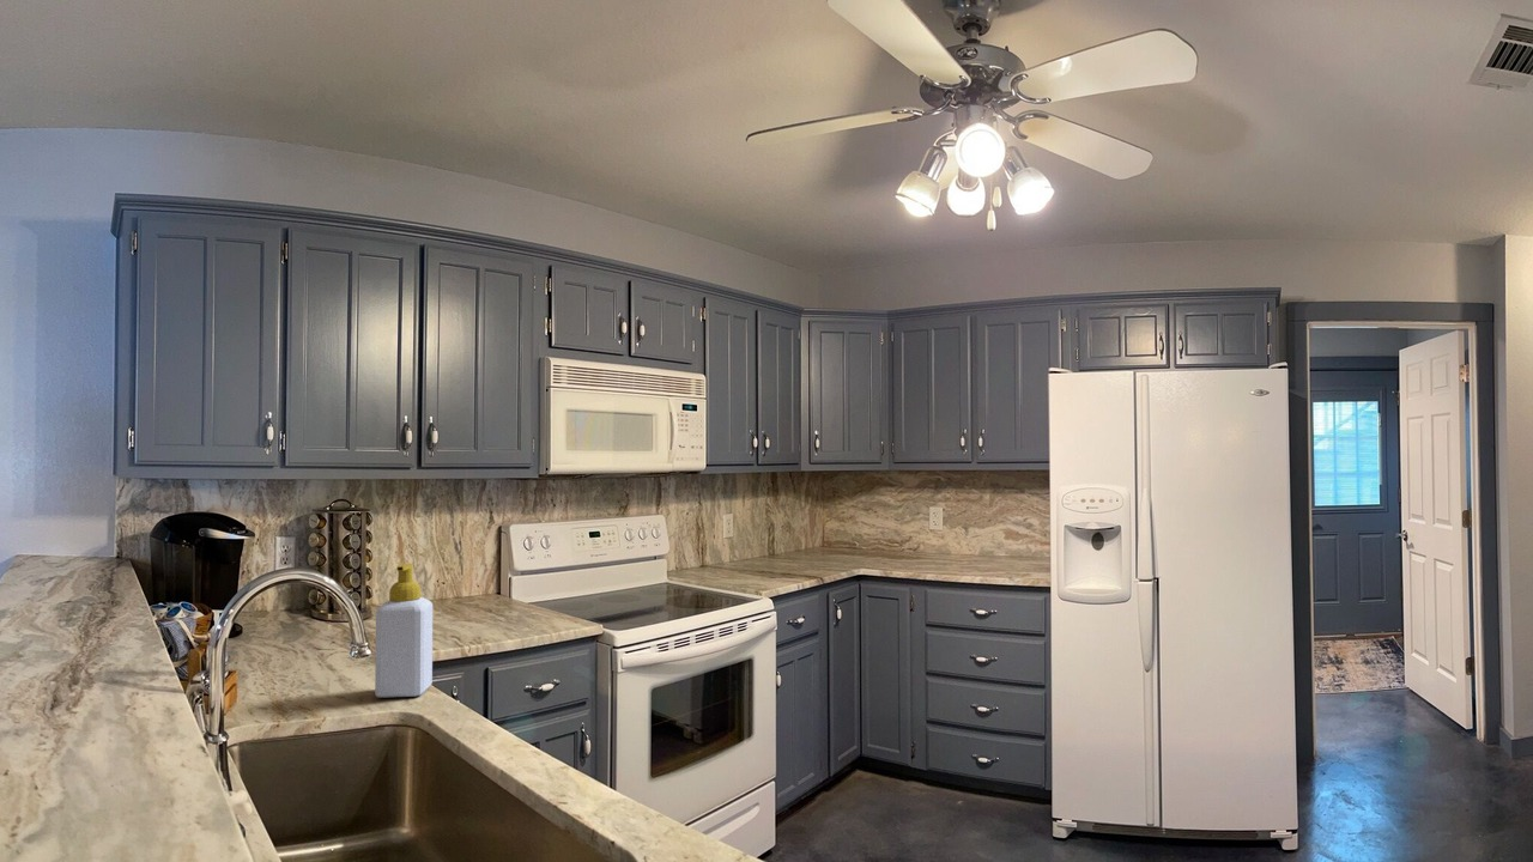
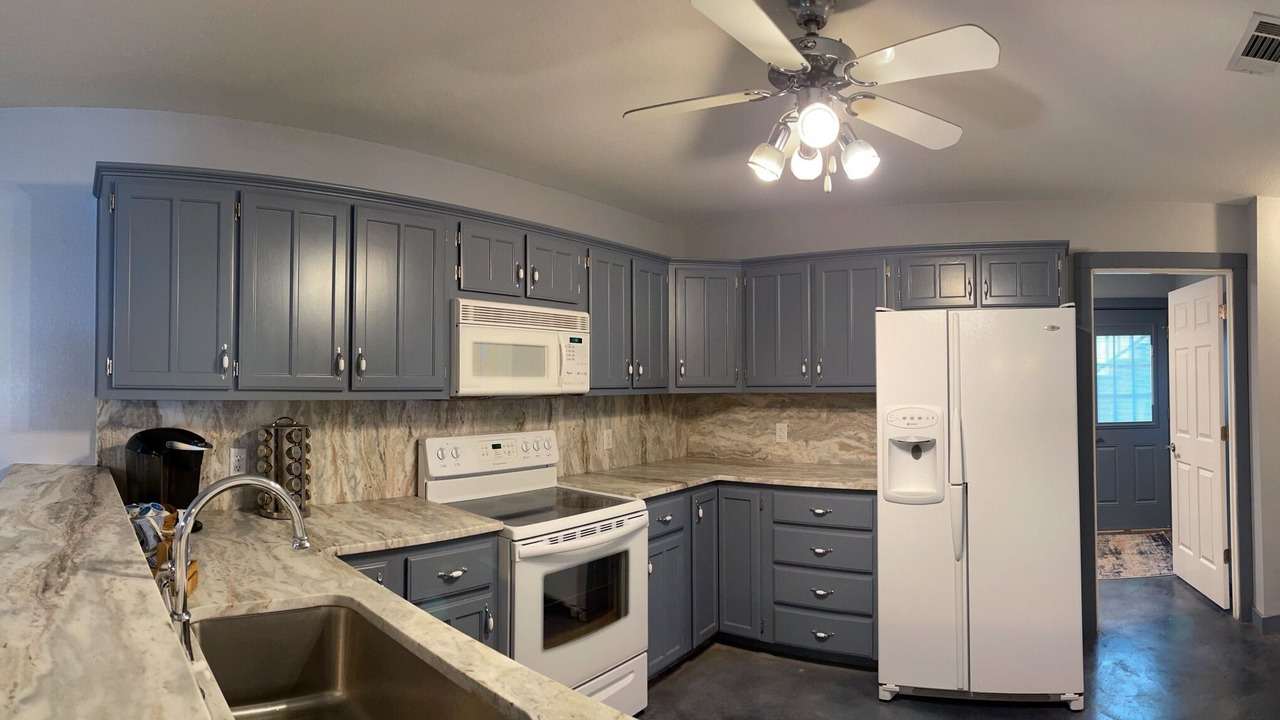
- soap bottle (404, 627)
